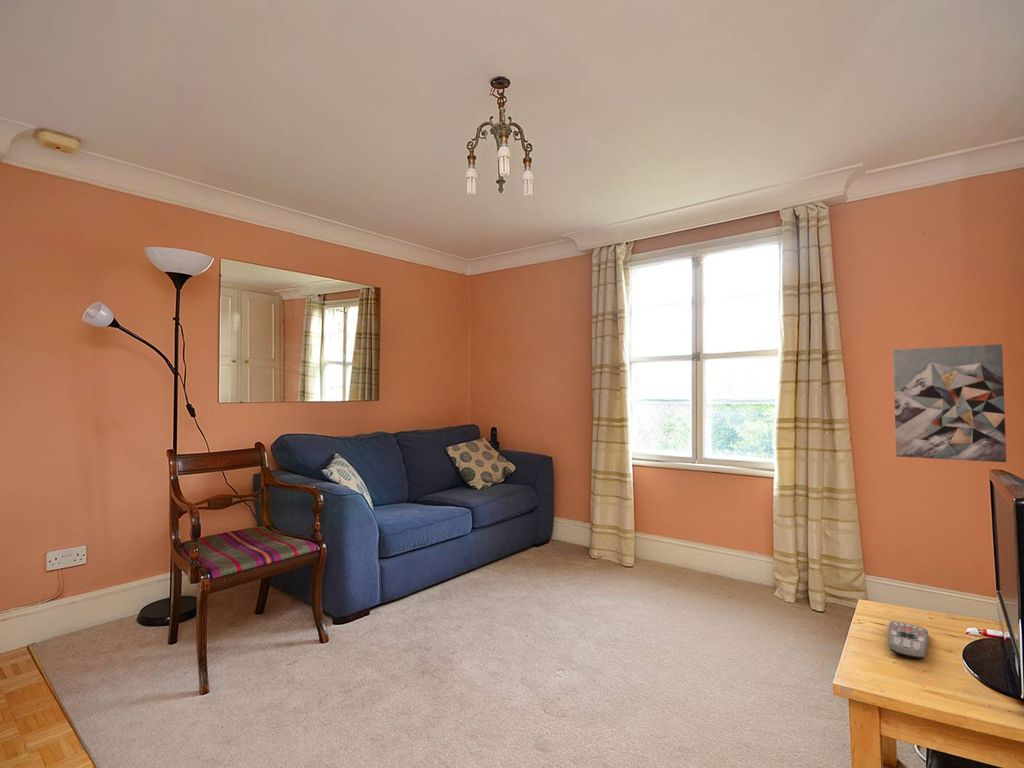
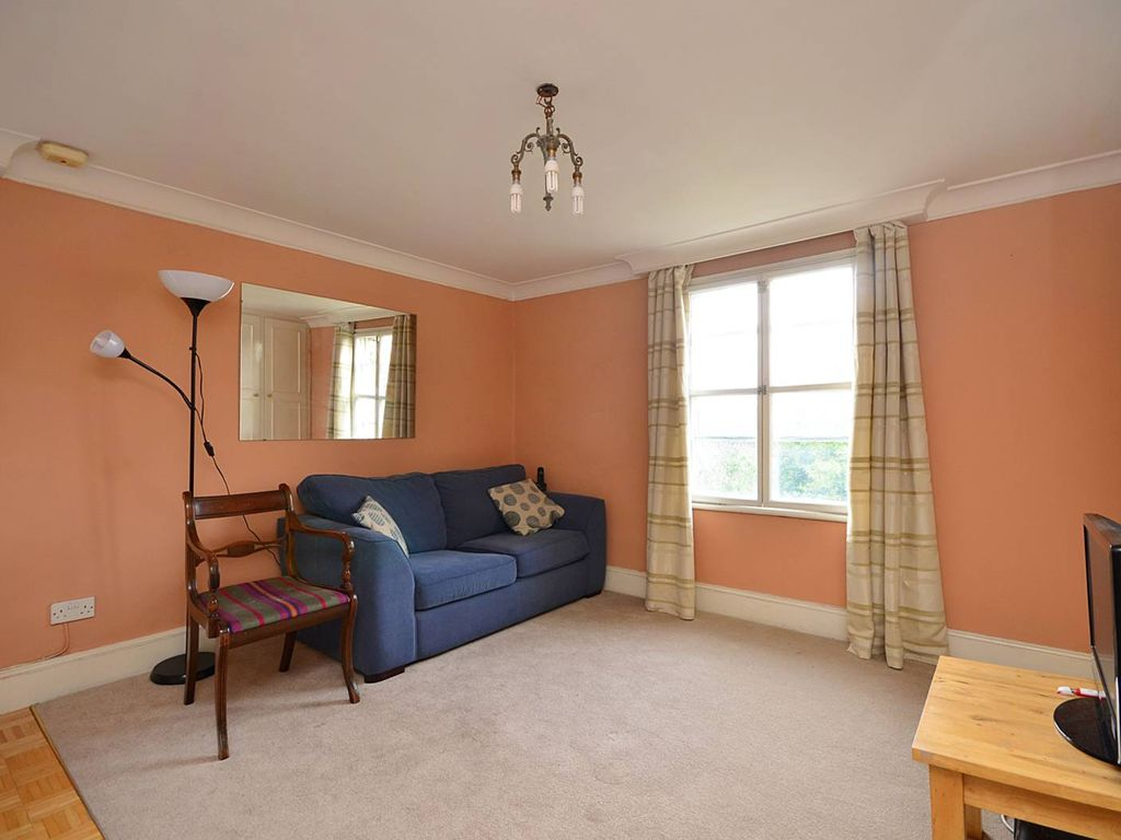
- wall art (946, 403)
- remote control (907, 639)
